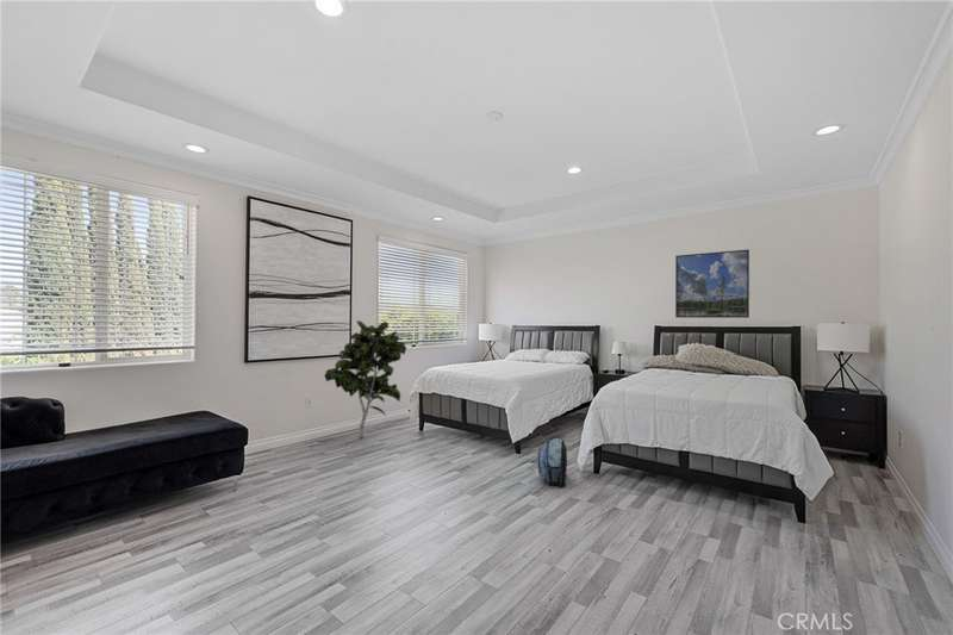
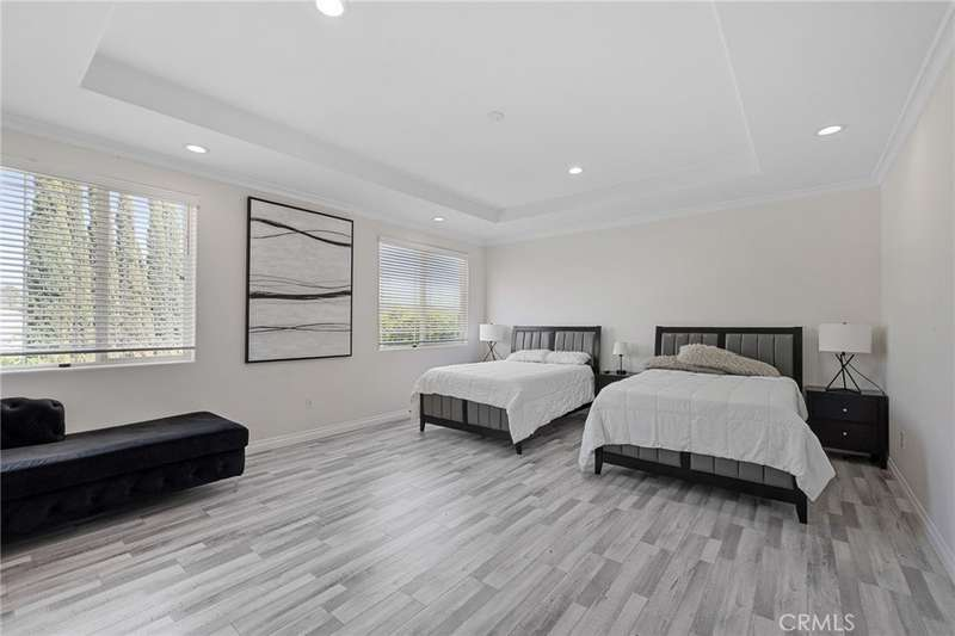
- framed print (710, 285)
- backpack (552, 460)
- indoor plant (363, 378)
